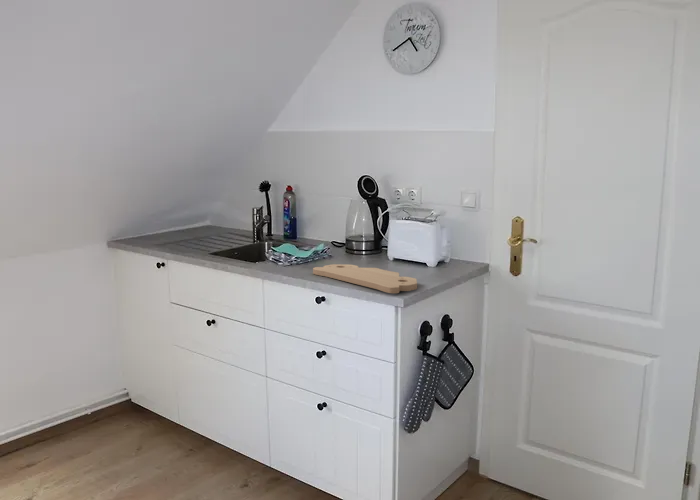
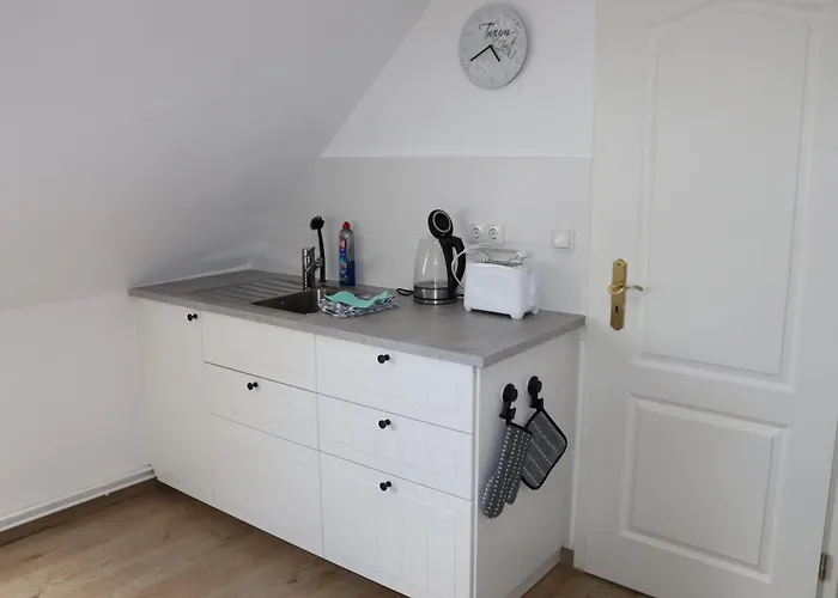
- cutting board (368, 276)
